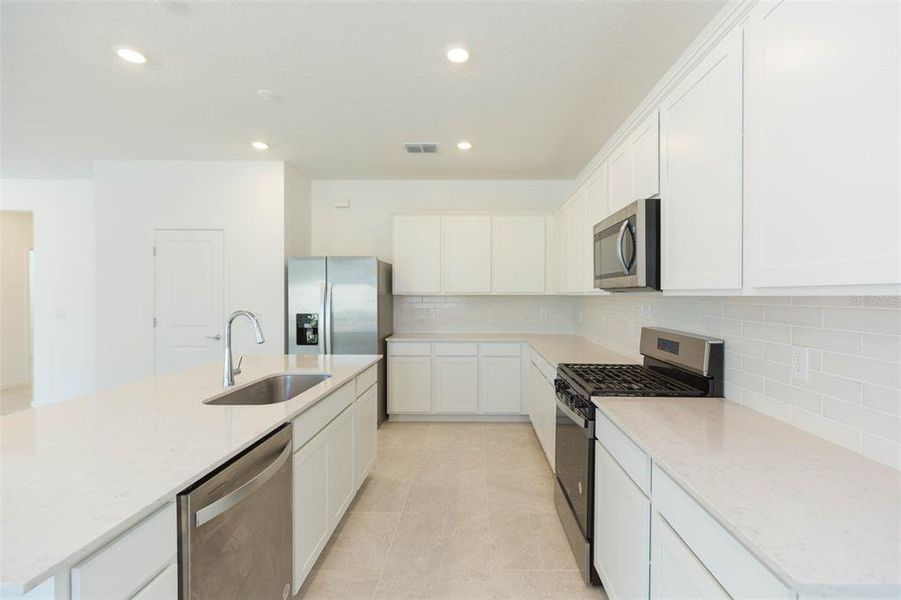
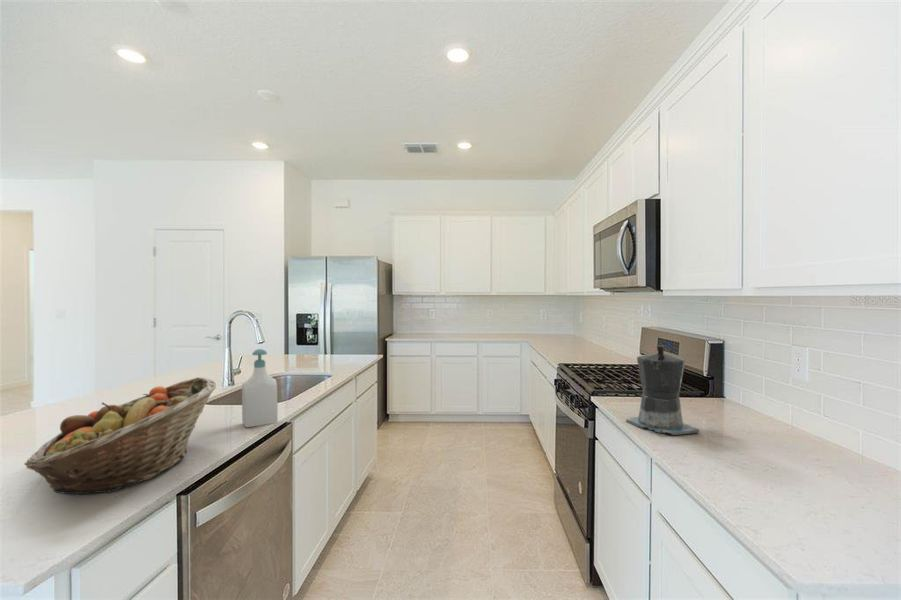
+ fruit basket (134, 427)
+ soap bottle (259, 385)
+ coffee maker (660, 385)
